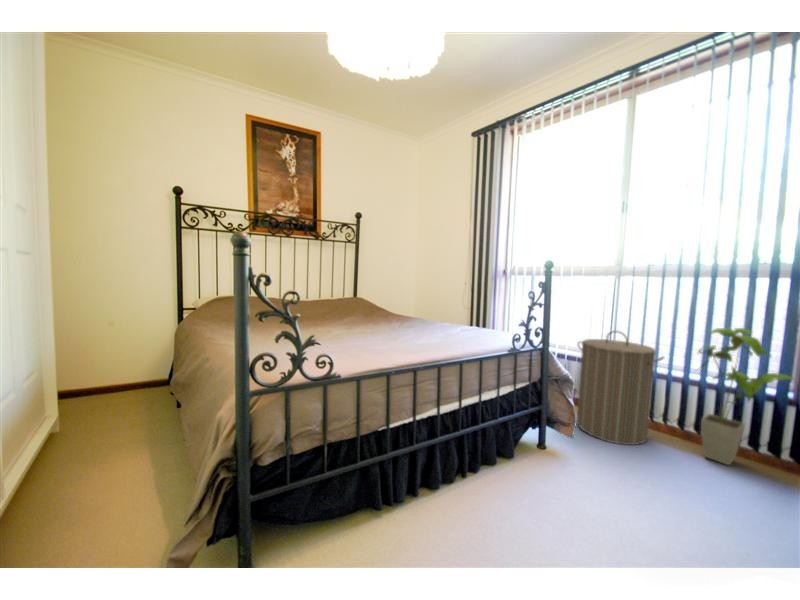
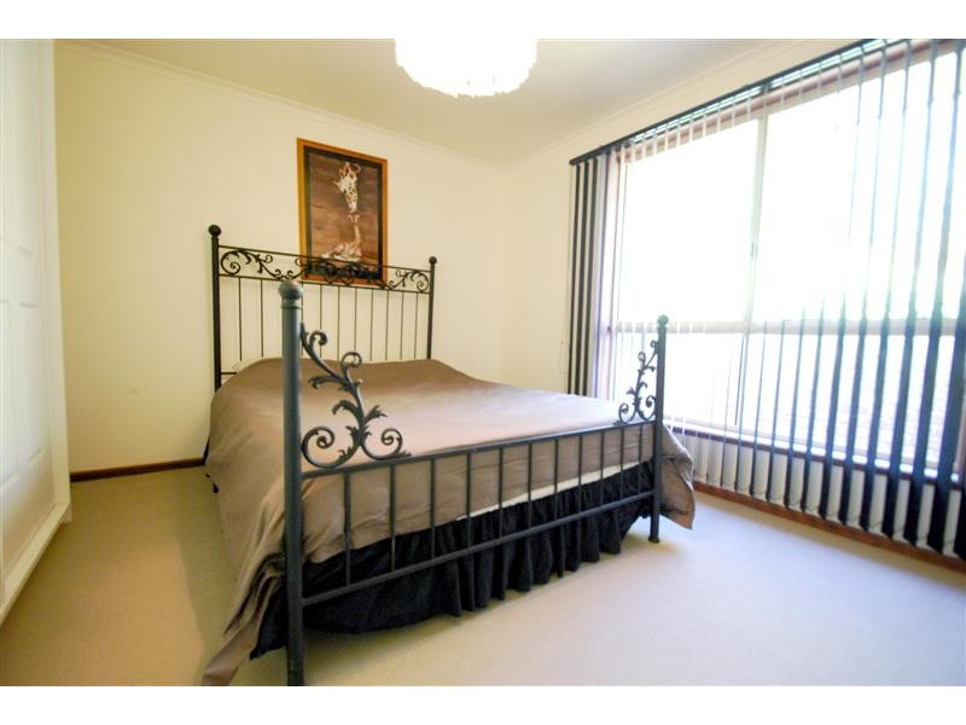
- laundry hamper (614, 381)
- house plant (738, 397)
